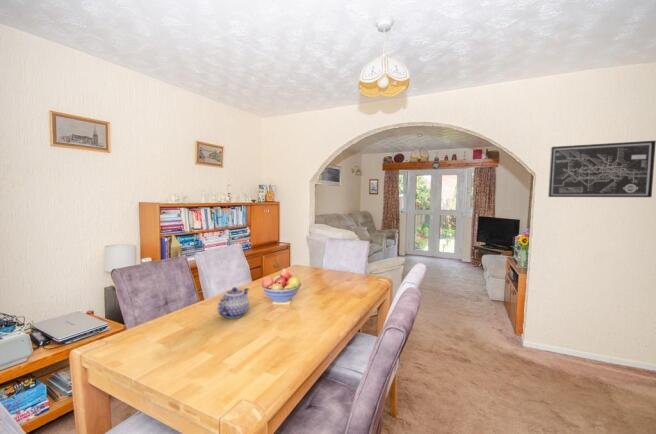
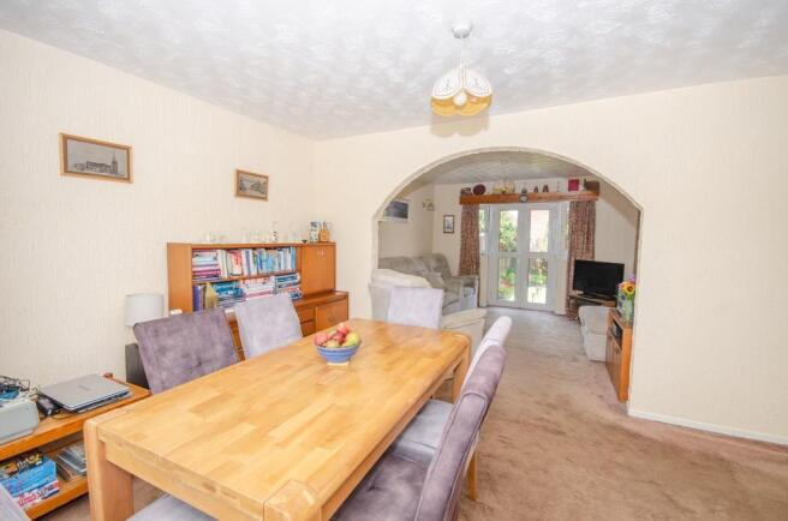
- teapot (234, 301)
- wall art (597, 170)
